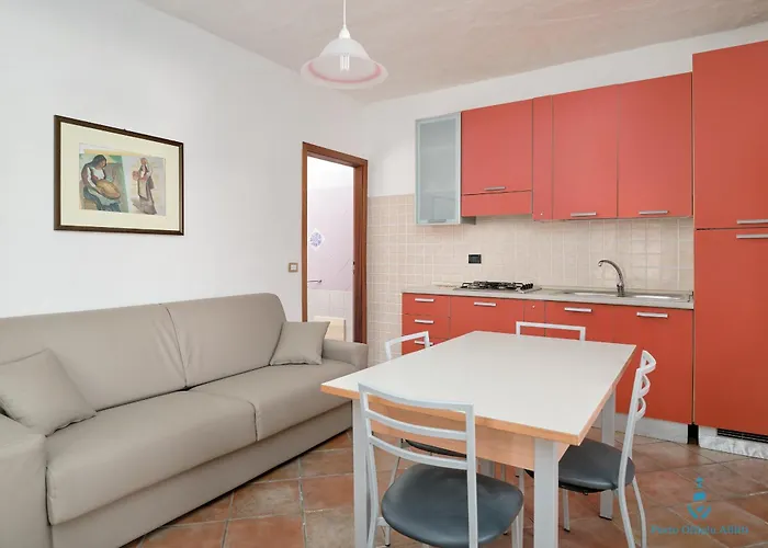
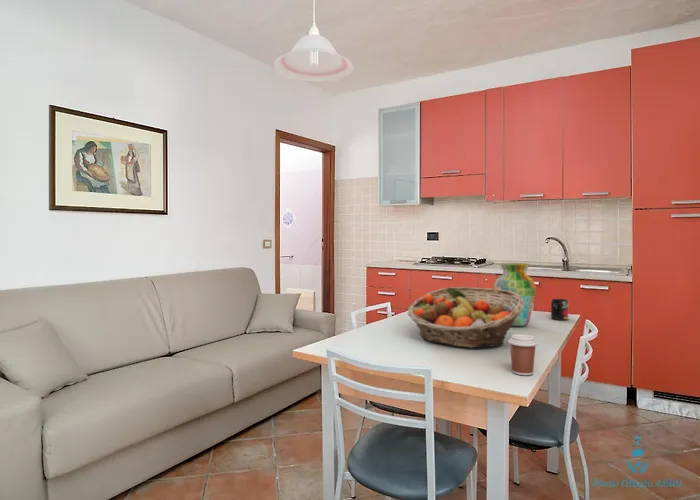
+ mug (558, 309)
+ vase (515, 292)
+ coffee cup (522, 354)
+ fruit basket (463, 314)
